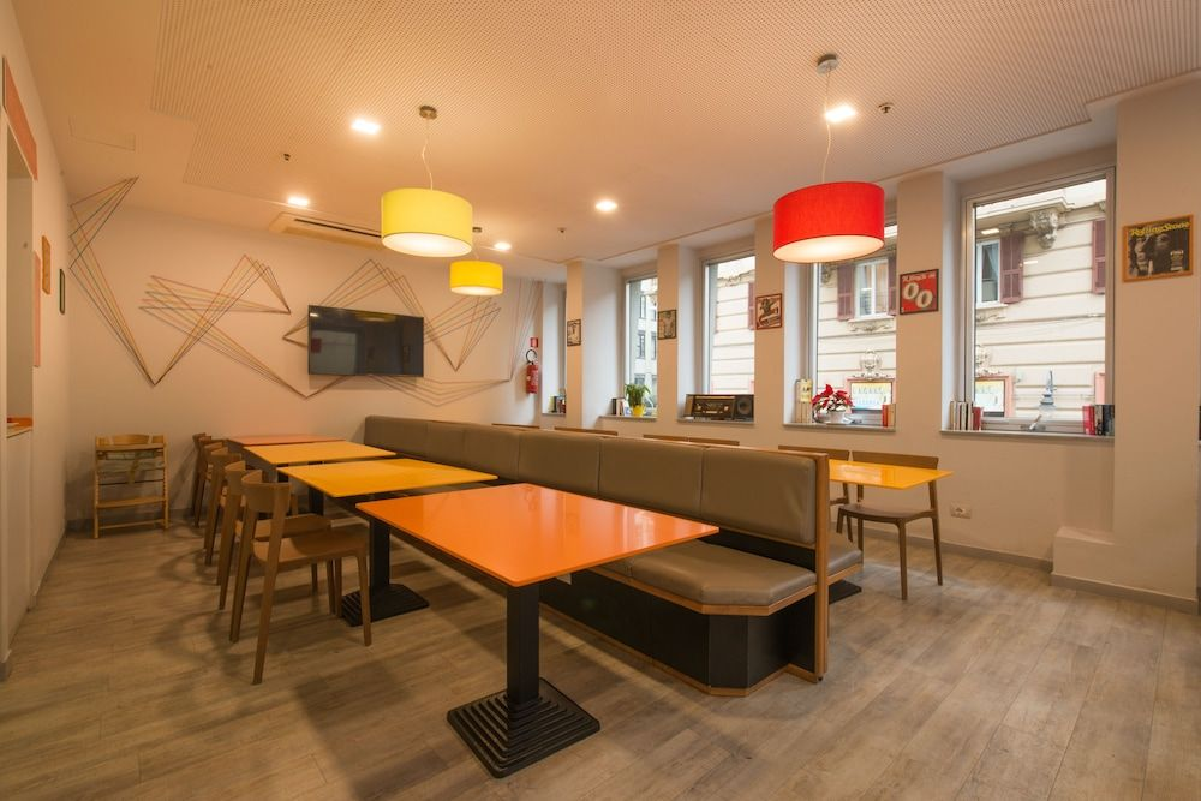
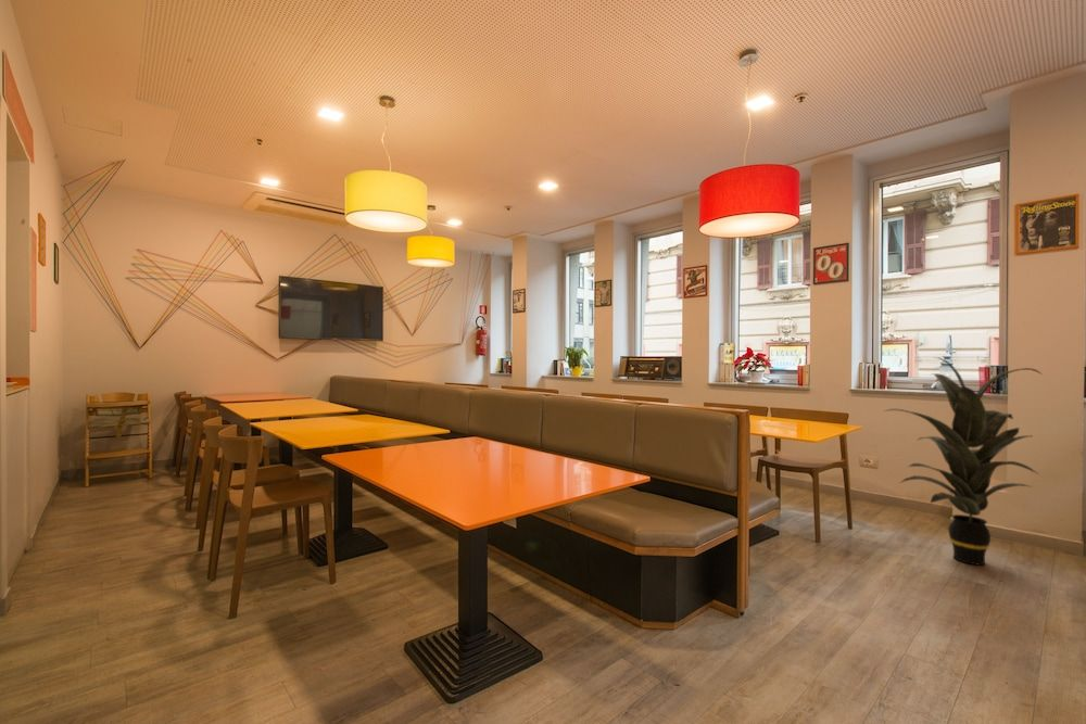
+ indoor plant (961, 457)
